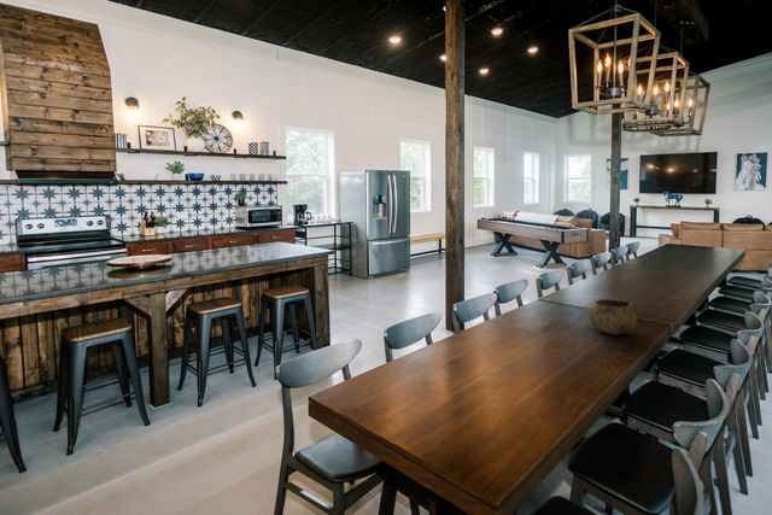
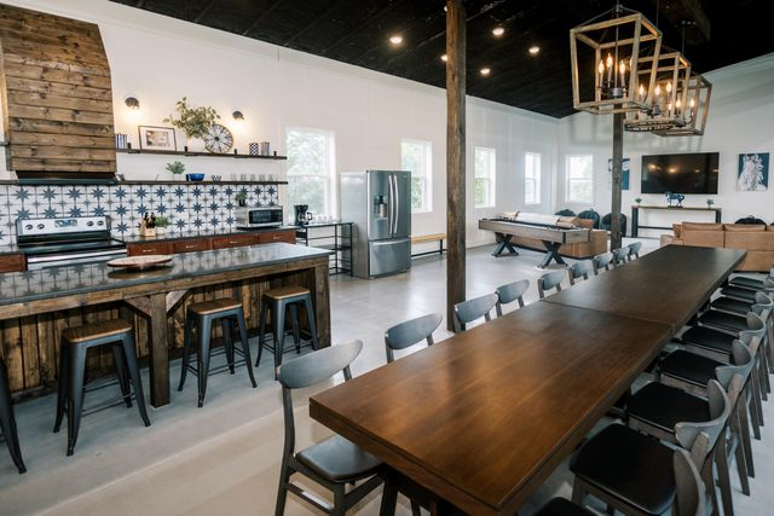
- decorative bowl (612, 317)
